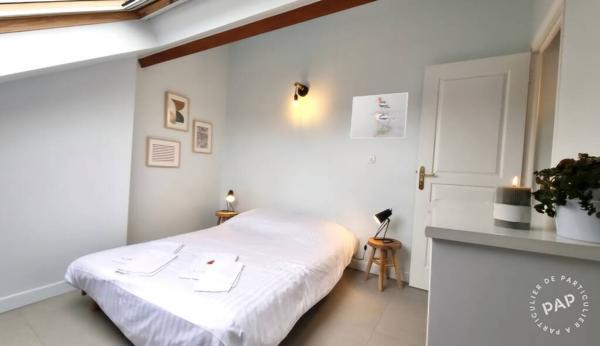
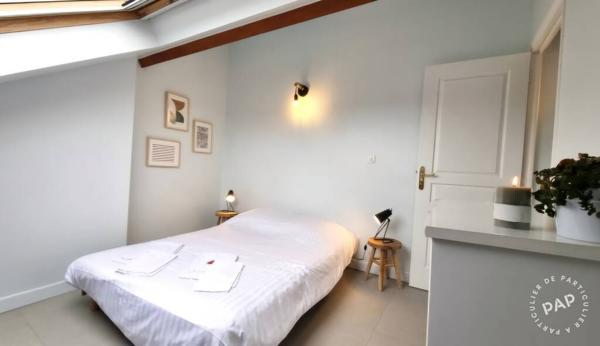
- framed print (377, 116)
